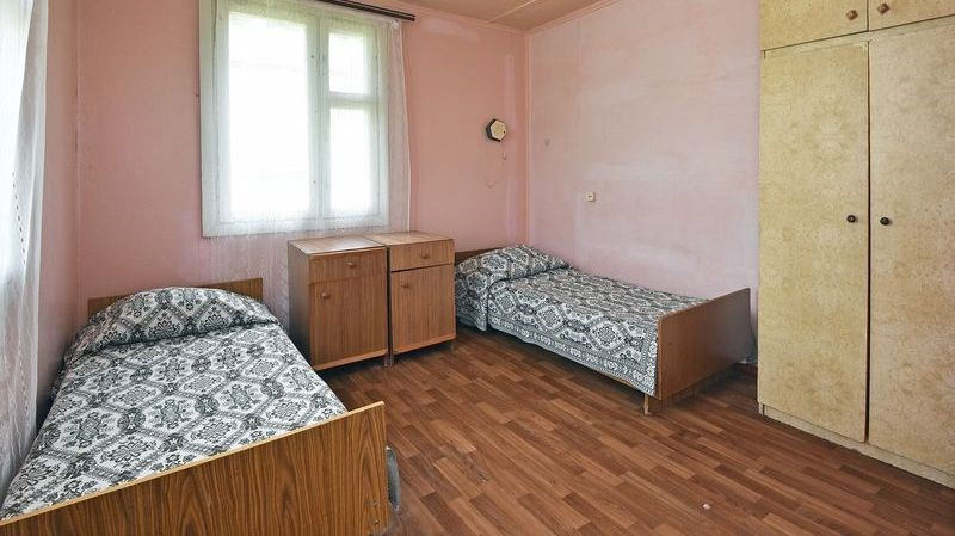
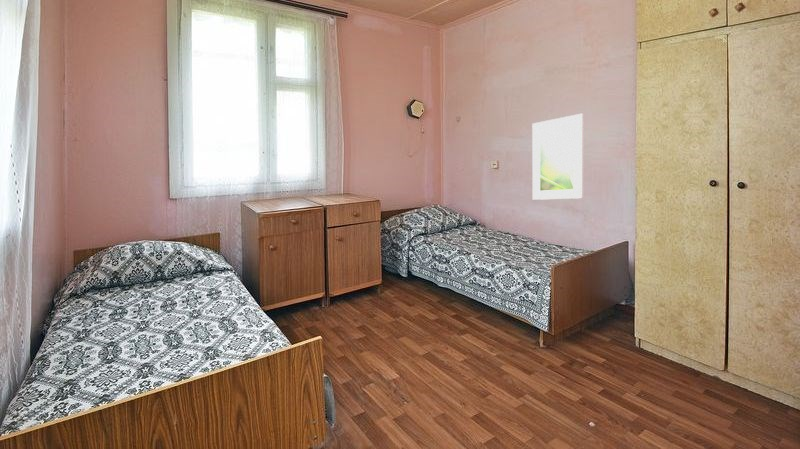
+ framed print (556, 159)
